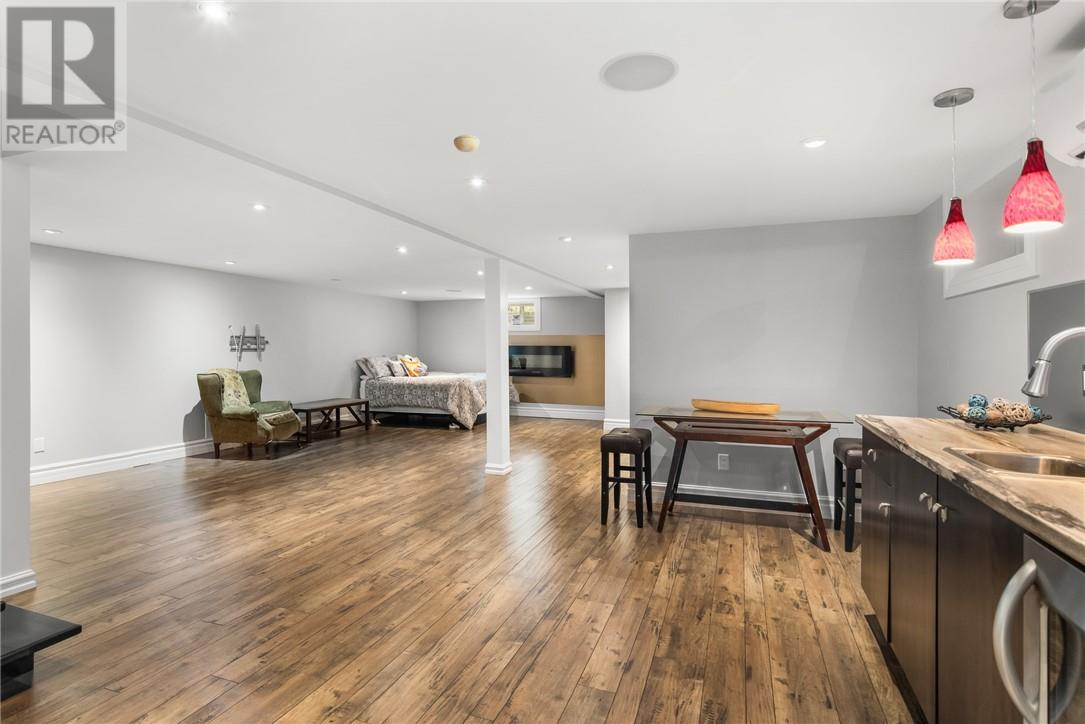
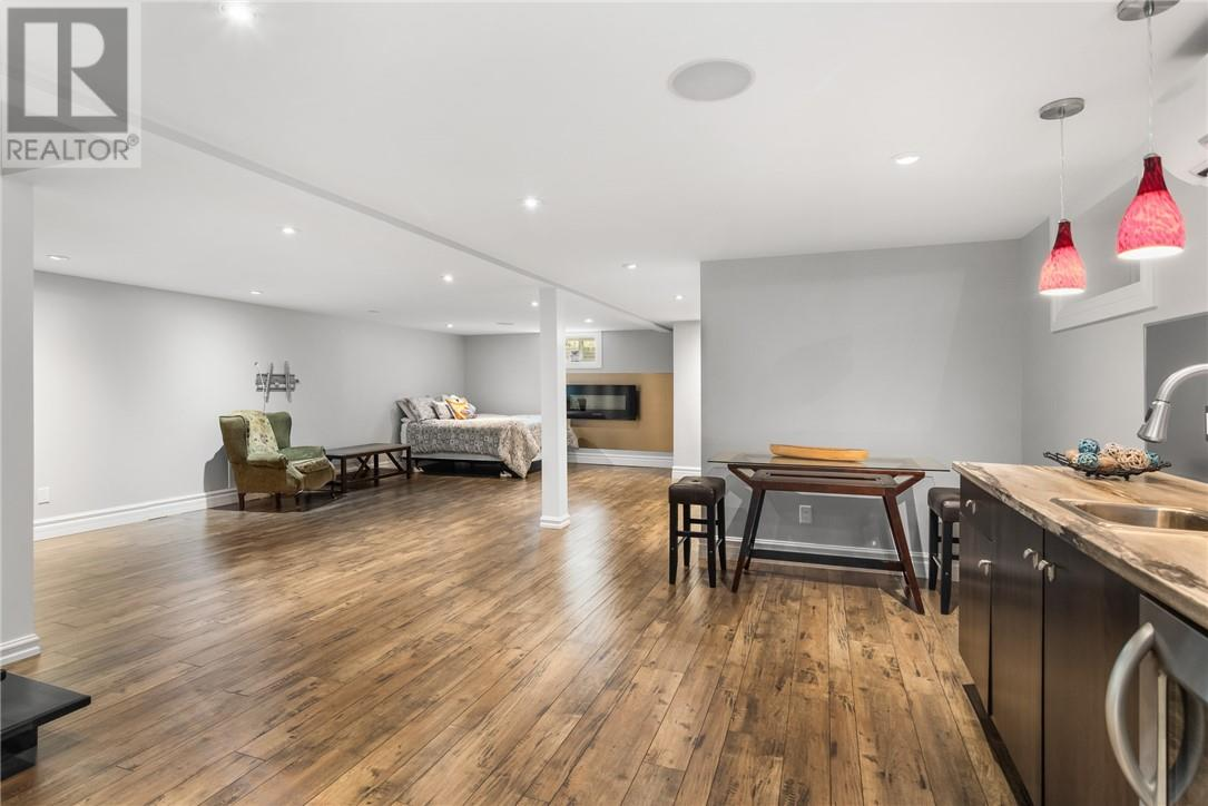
- smoke detector (466, 143)
